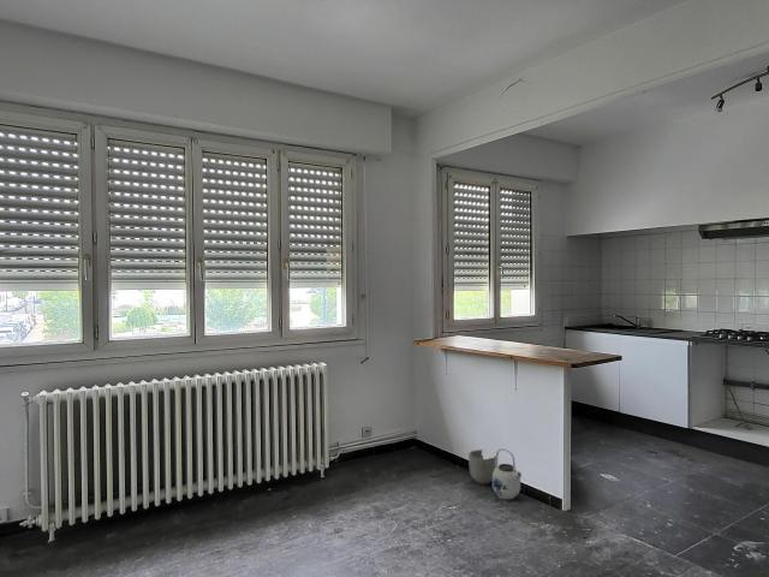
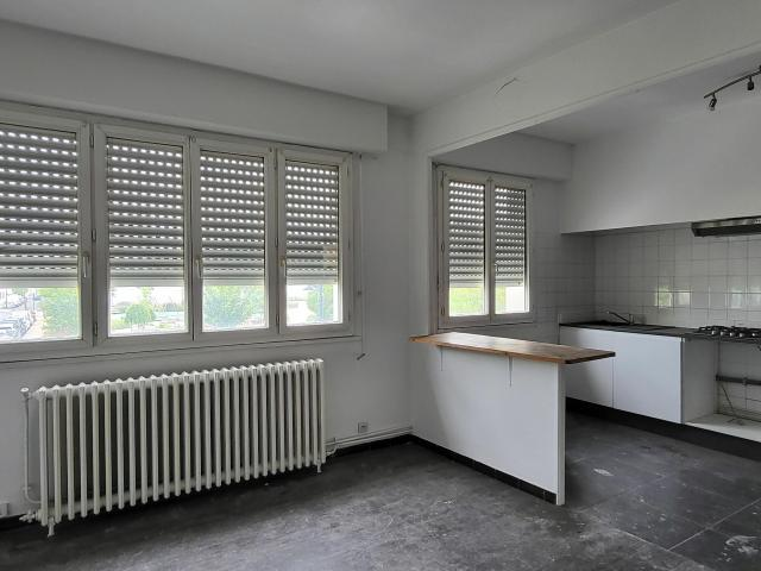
- planter (482, 468)
- teapot (507, 472)
